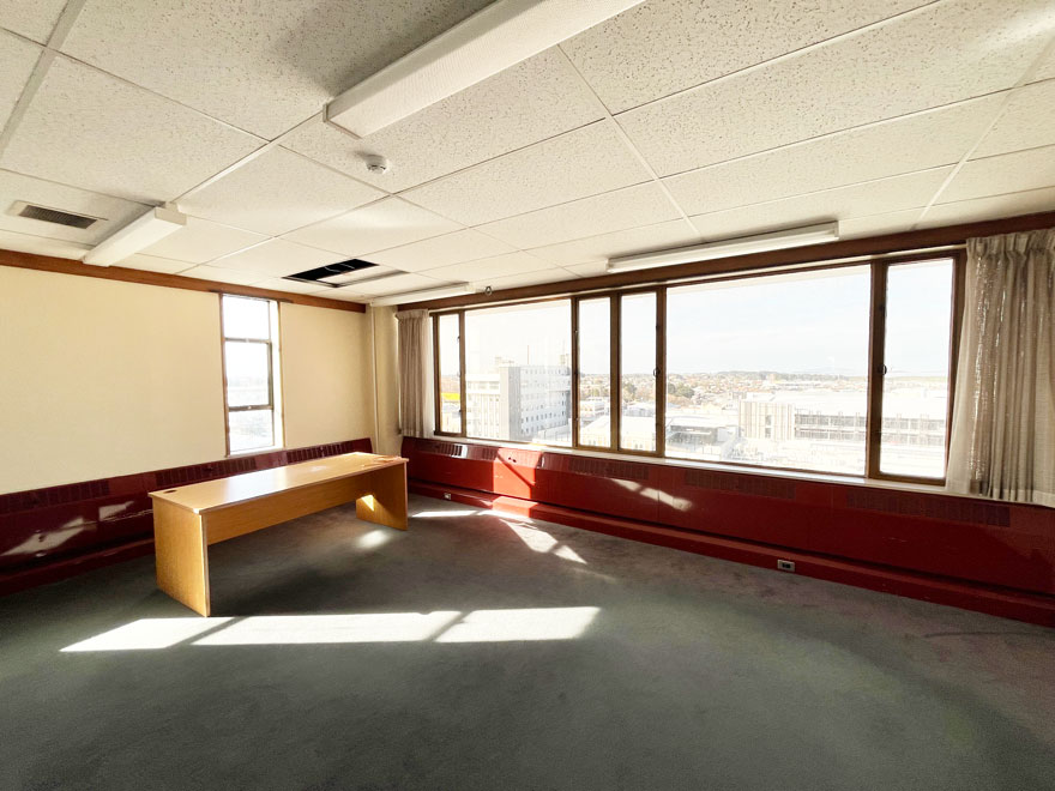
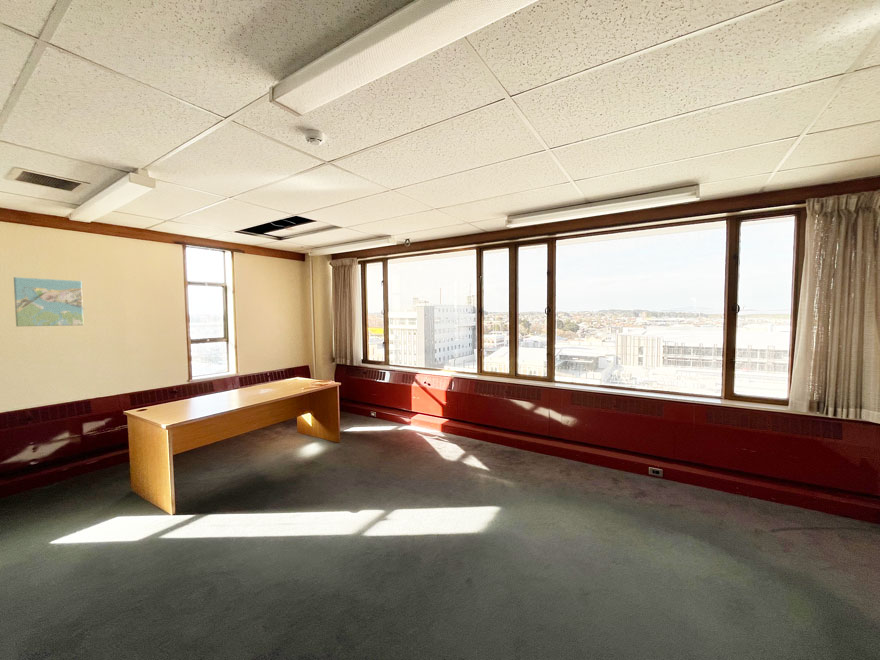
+ map (51, 302)
